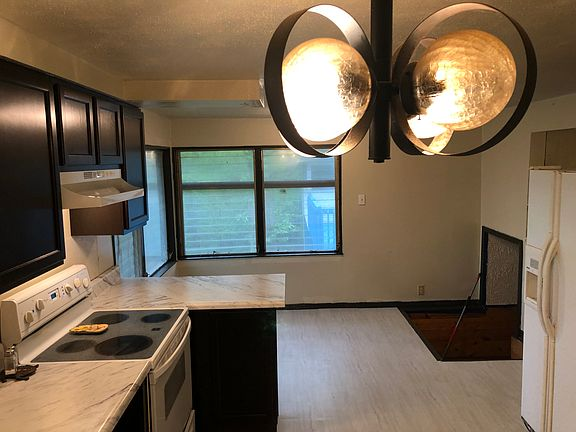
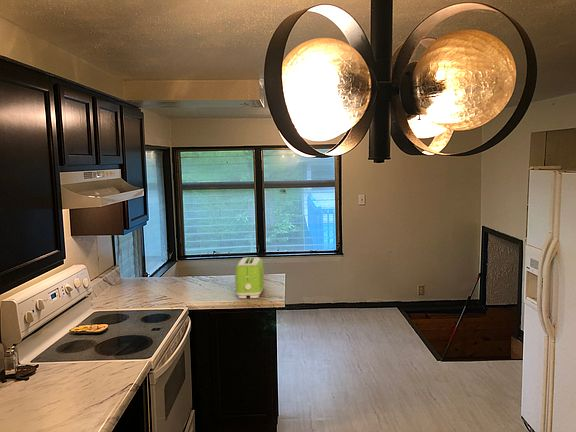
+ toaster (250, 276)
